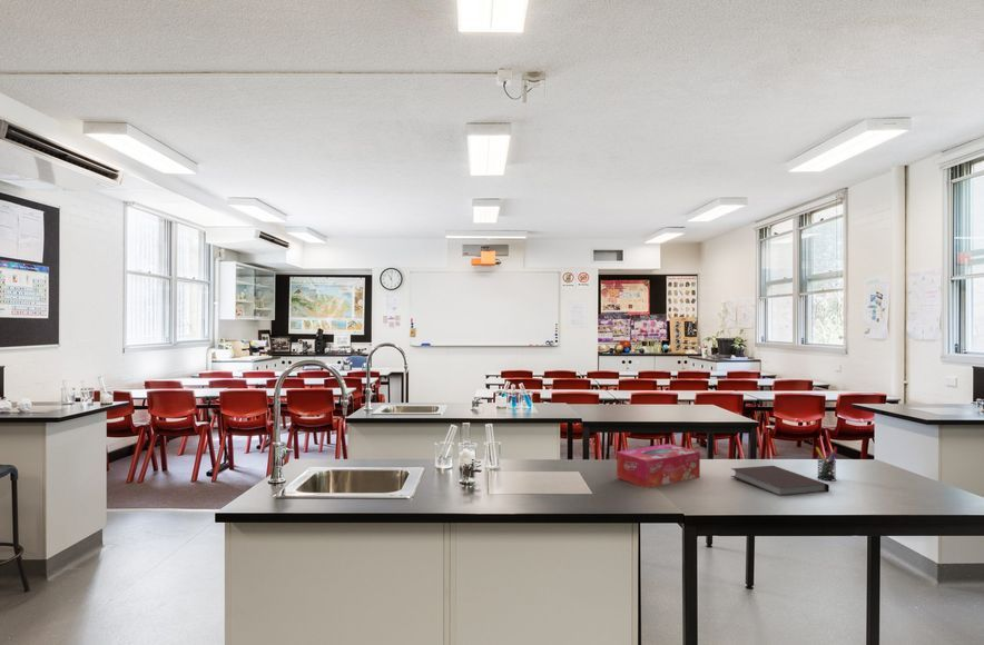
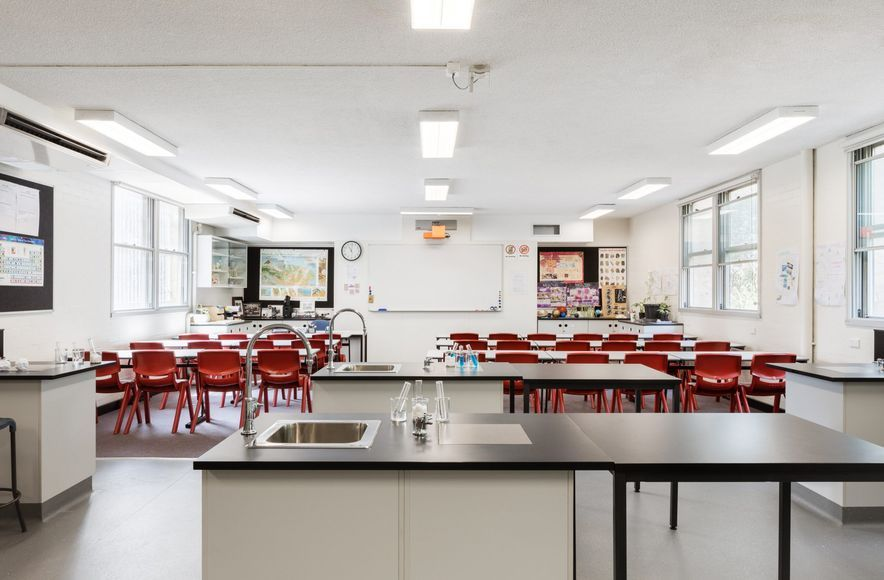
- tissue box (658, 464)
- pen holder (828, 462)
- notebook (777, 479)
